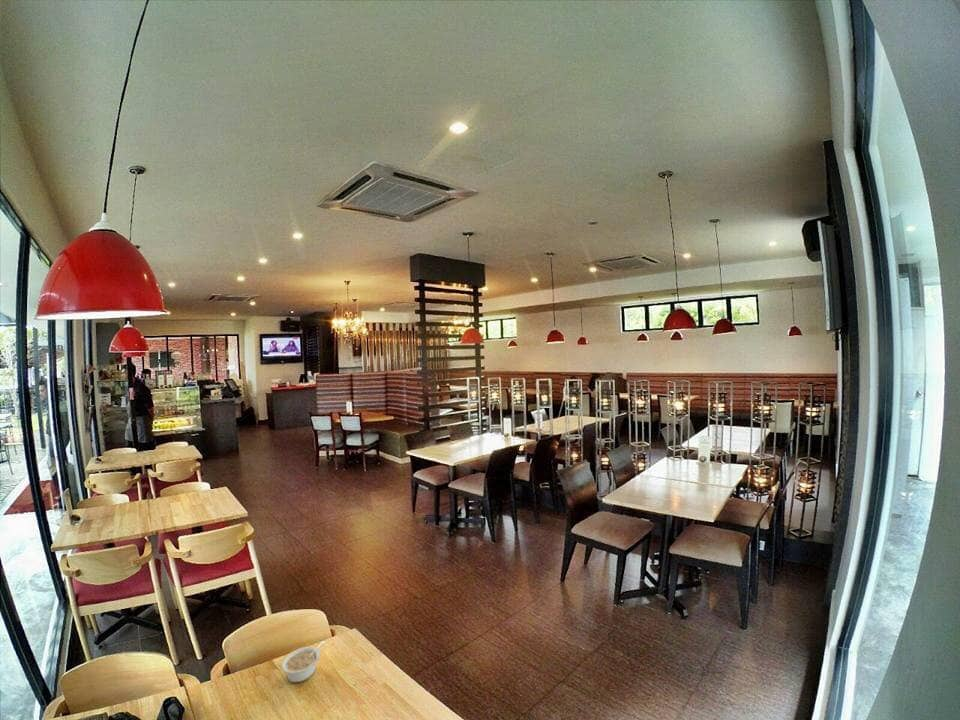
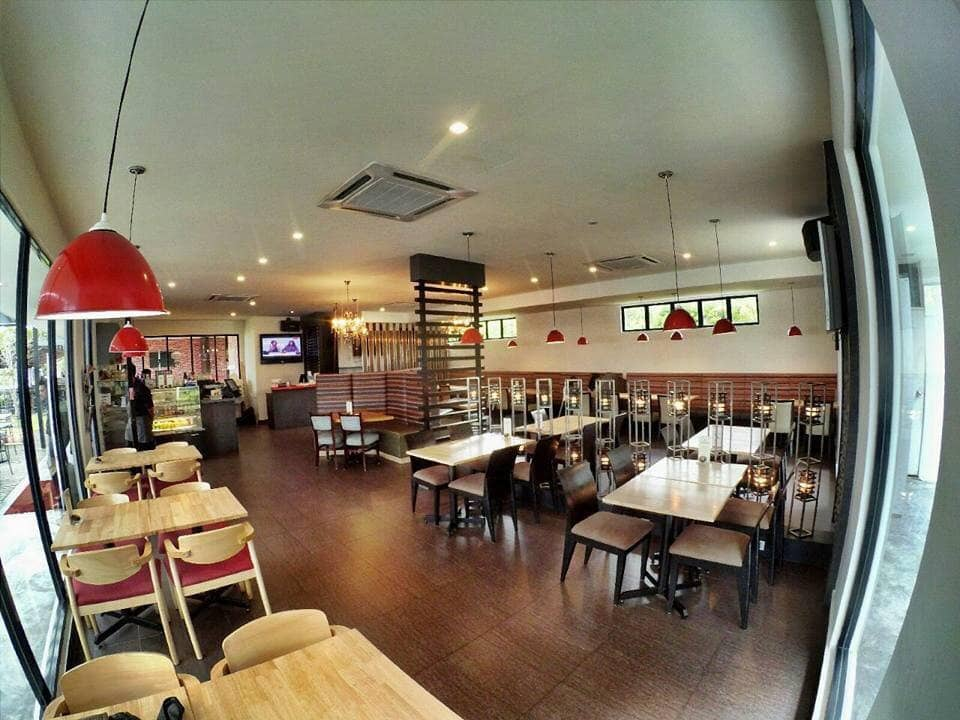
- legume (302, 663)
